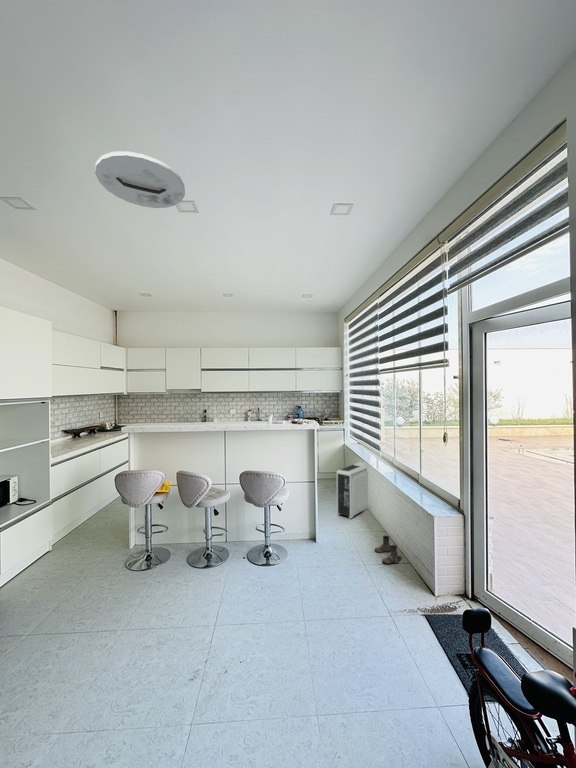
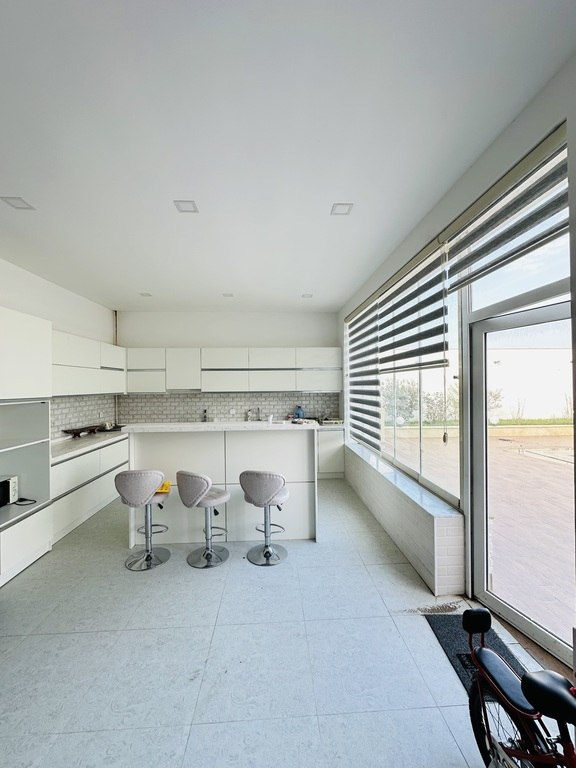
- ceiling light (142, 184)
- boots (385, 549)
- air purifier (354, 488)
